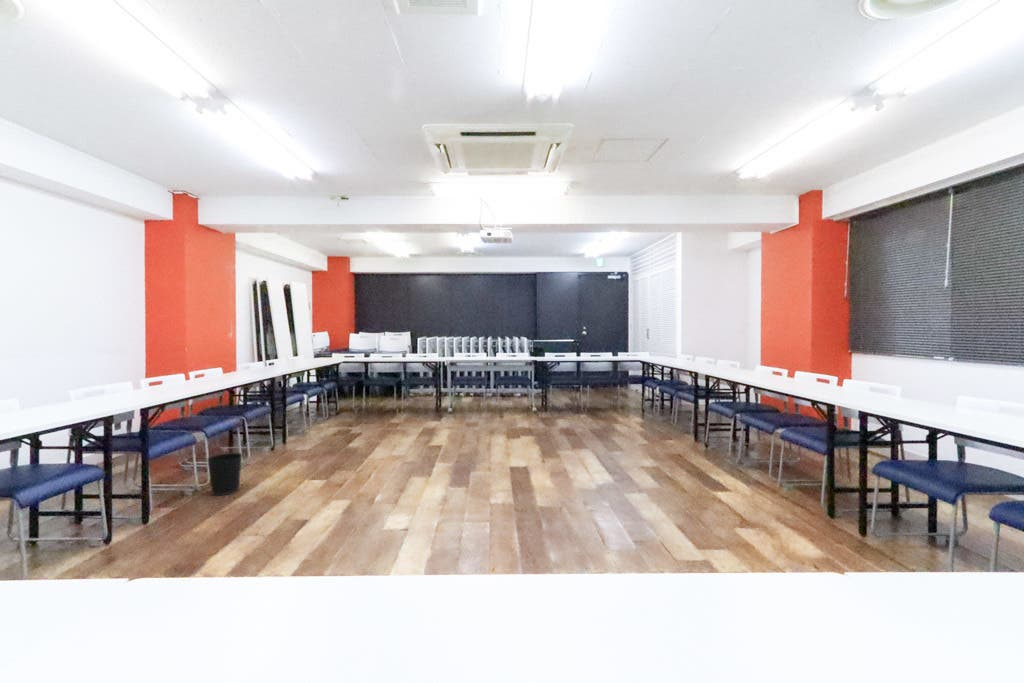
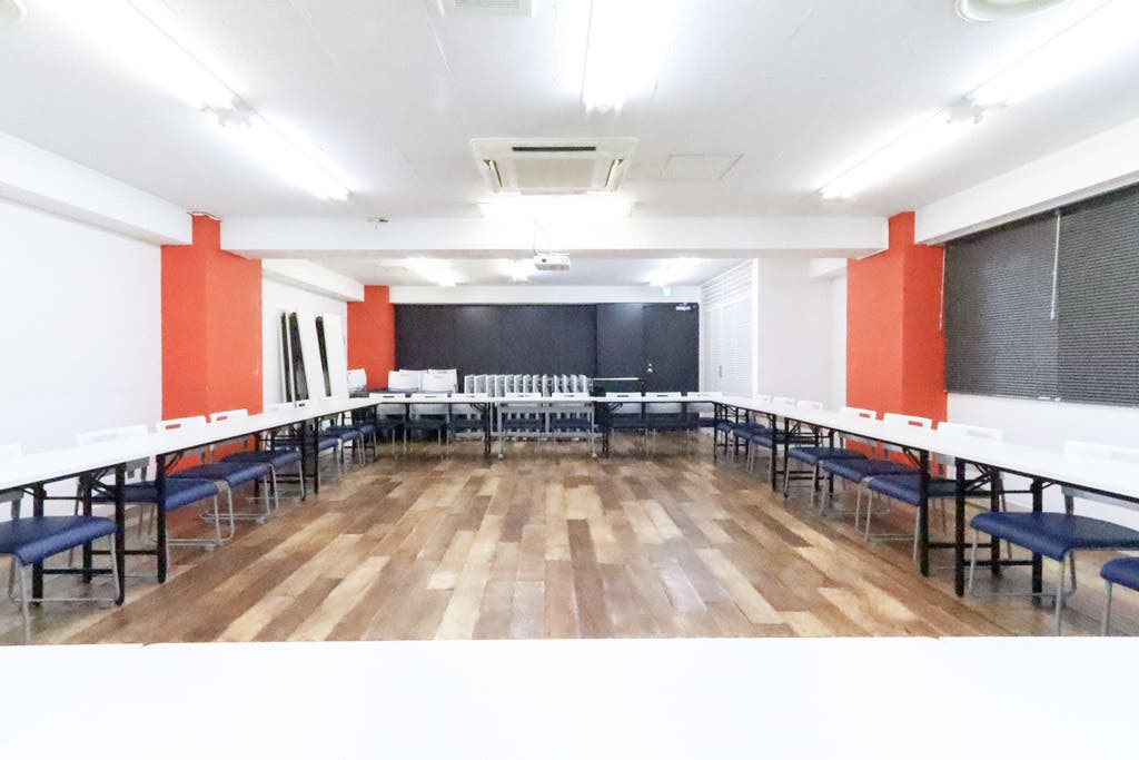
- wastebasket (225, 474)
